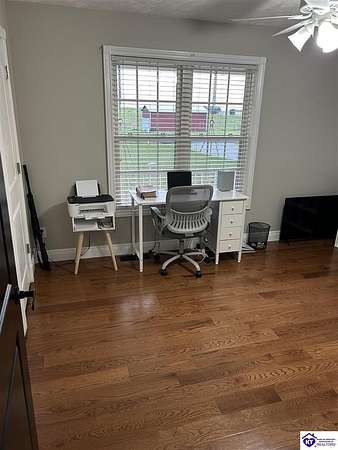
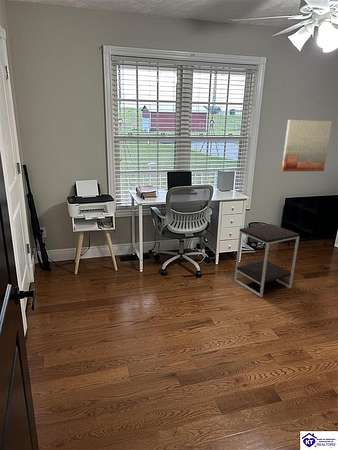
+ wall art (306, 146)
+ side table (265, 258)
